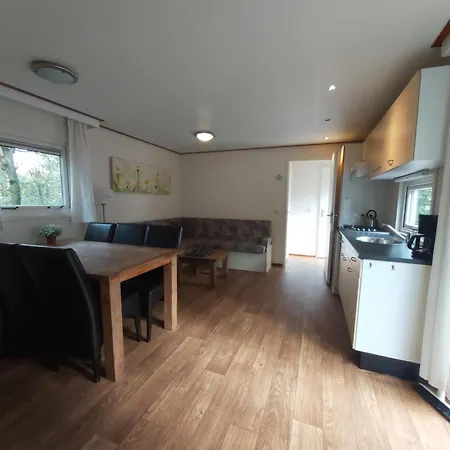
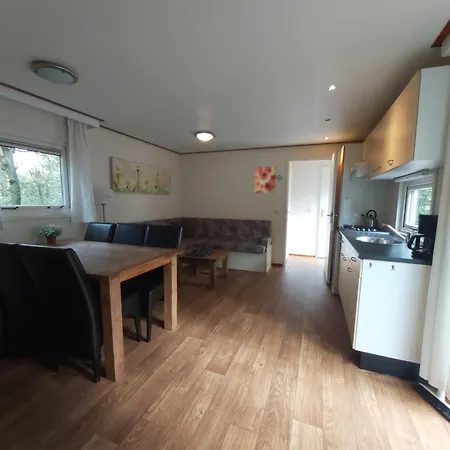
+ wall art (265, 180)
